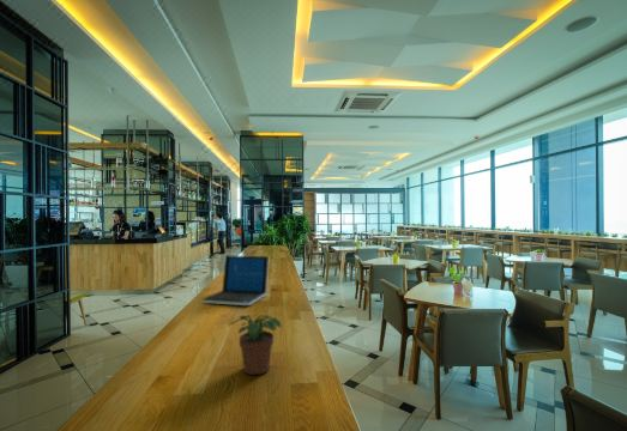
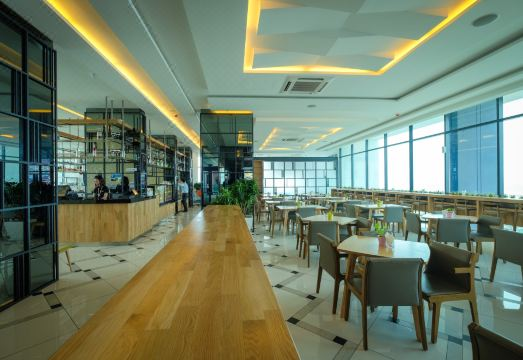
- laptop (236, 278)
- potted plant (254, 342)
